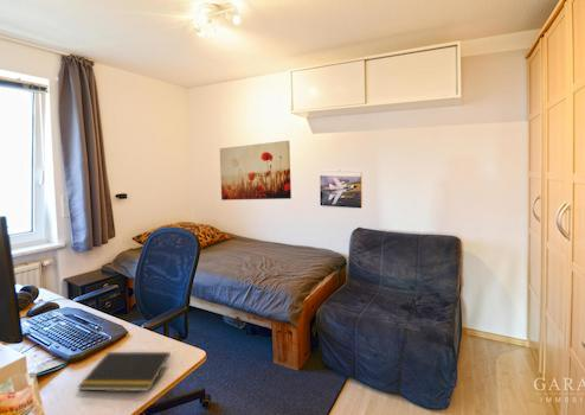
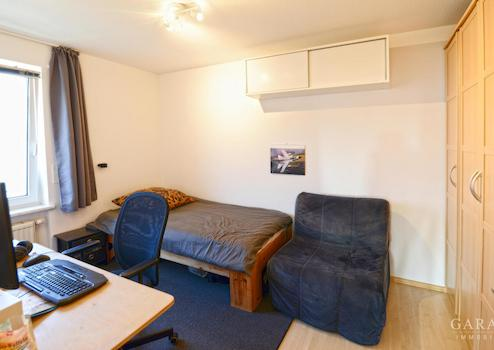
- wall art (253, 172)
- notepad (127, 370)
